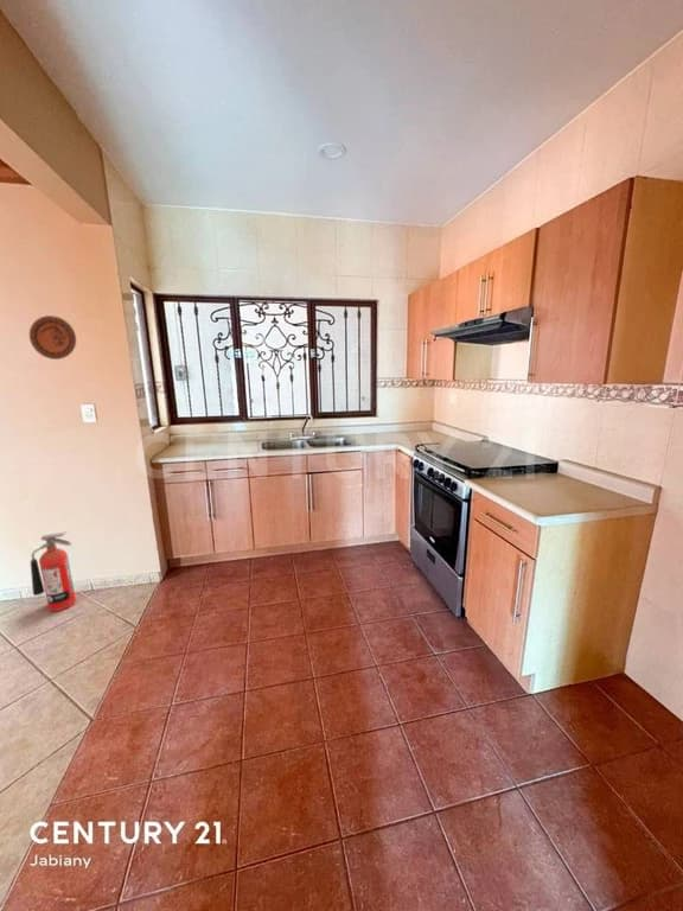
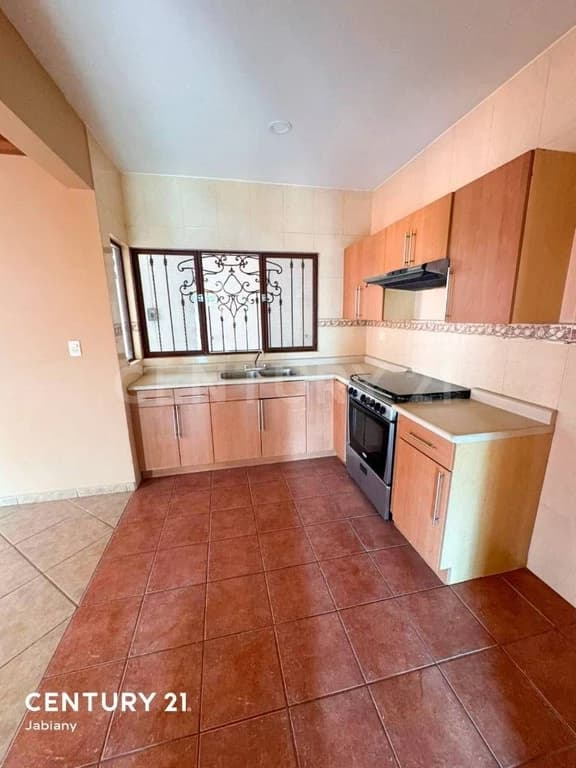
- decorative plate (53, 337)
- fire extinguisher (55, 569)
